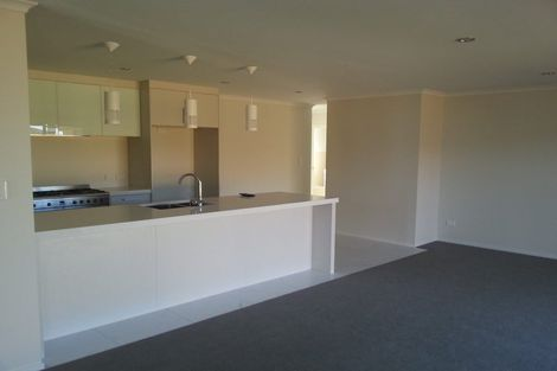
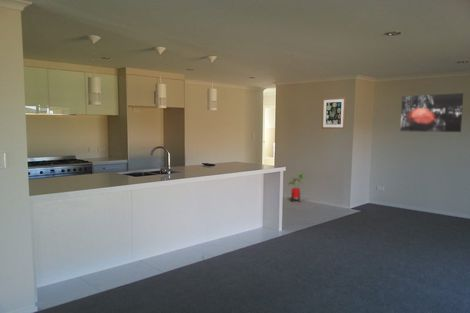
+ wall art (430, 113)
+ wall art (333, 113)
+ house plant (297, 187)
